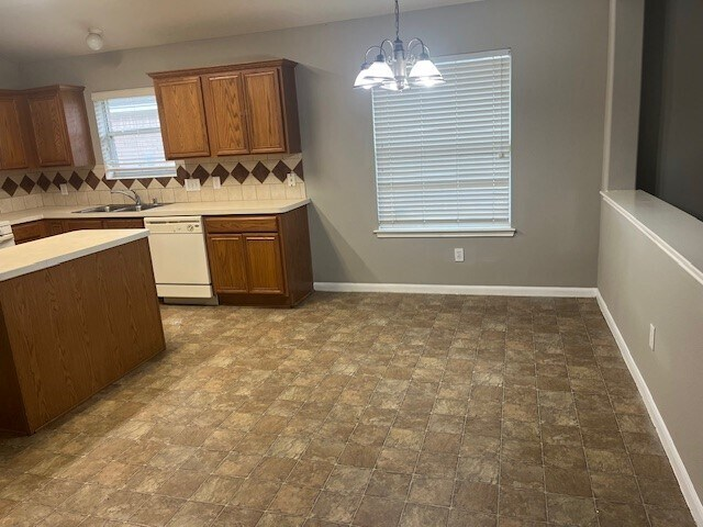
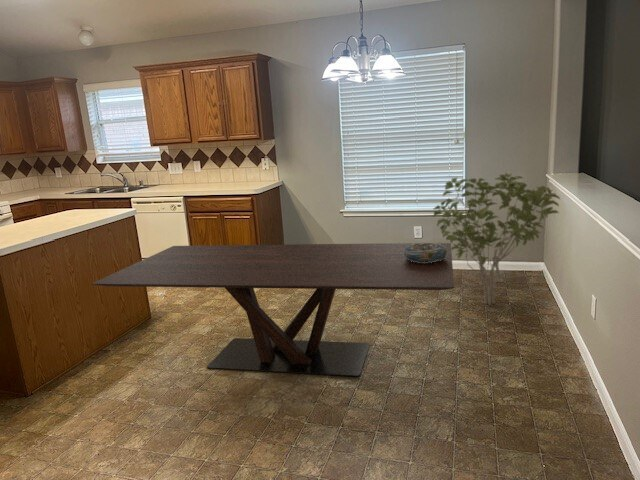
+ decorative bowl (425, 252)
+ dining table (295, 316)
+ shrub (494, 241)
